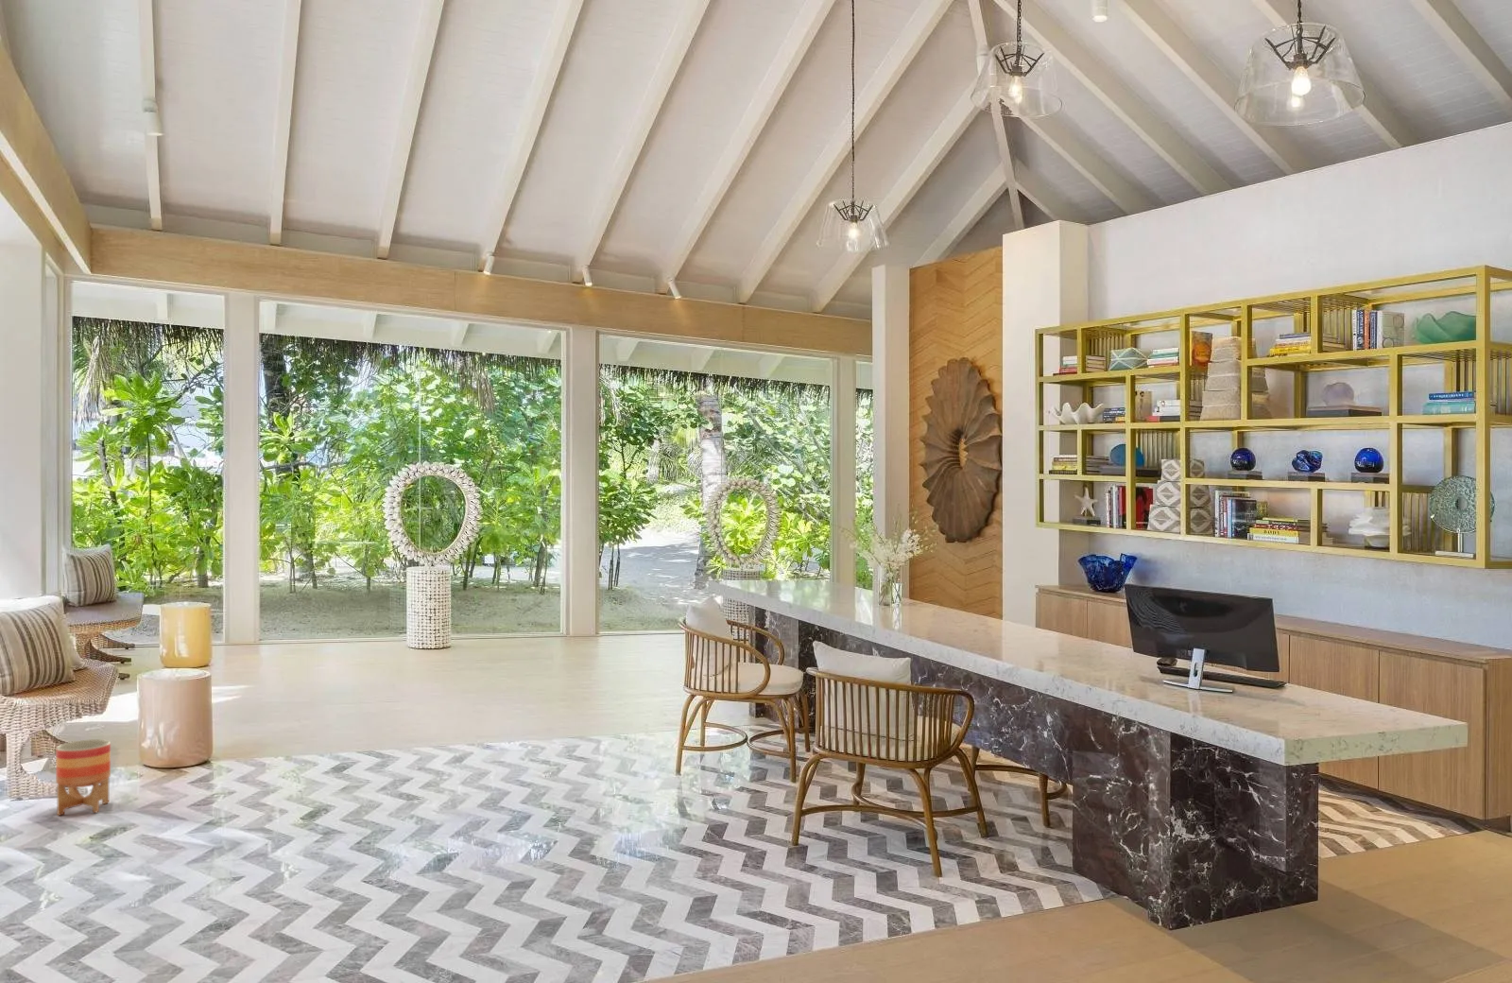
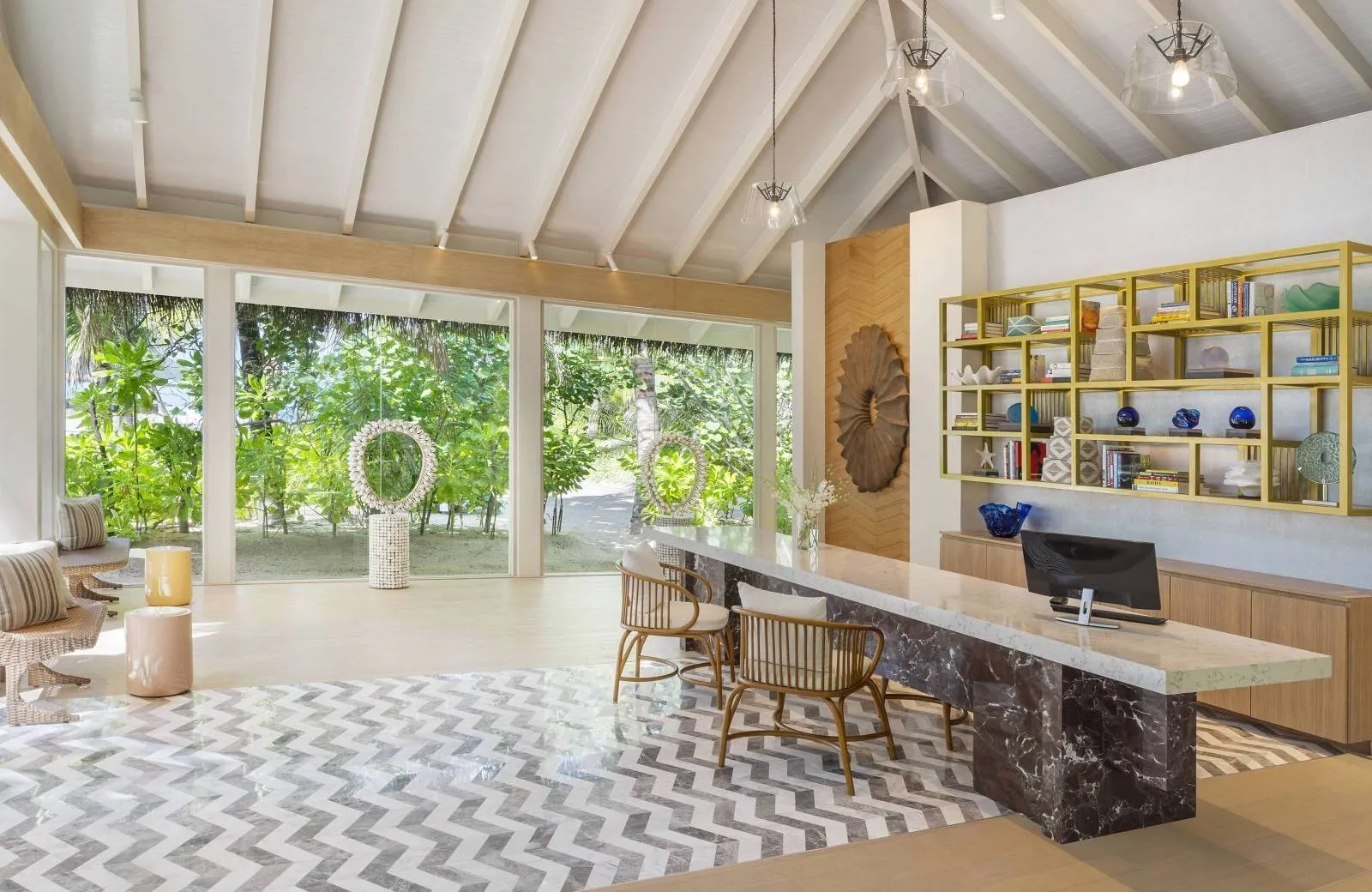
- planter (83, 776)
